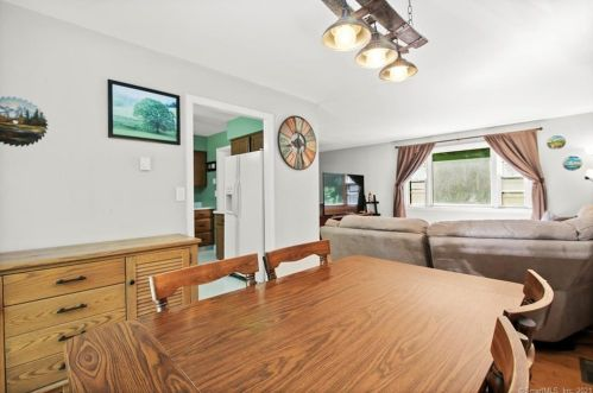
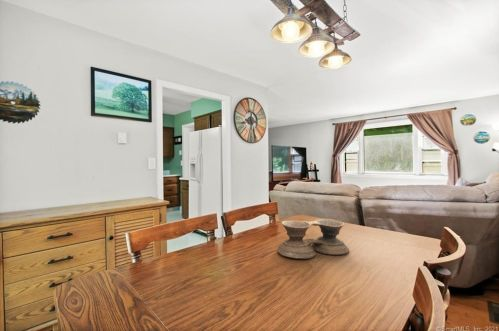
+ bowl (313, 239)
